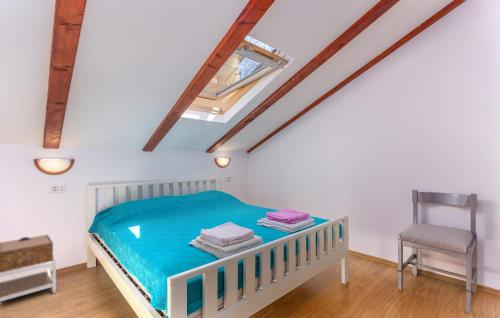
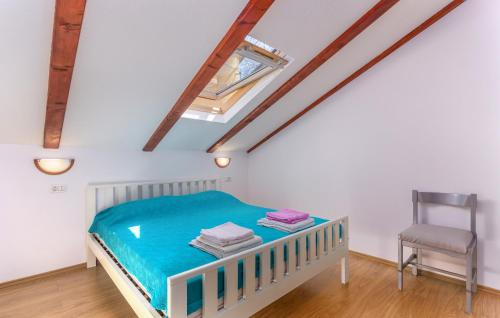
- nightstand (25, 266)
